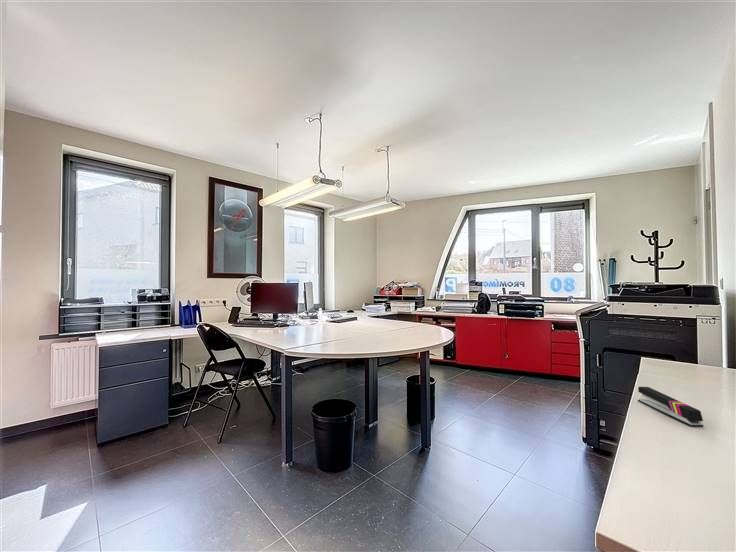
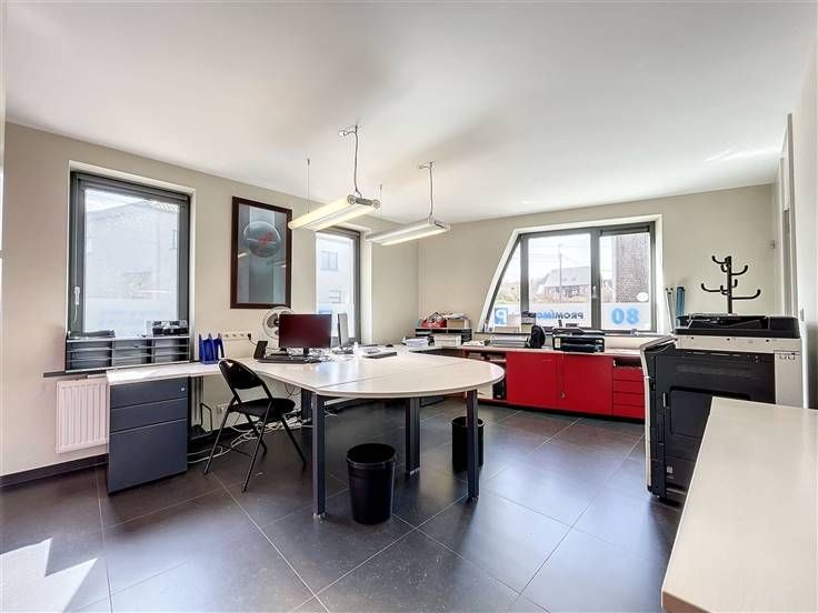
- stapler (667, 404)
